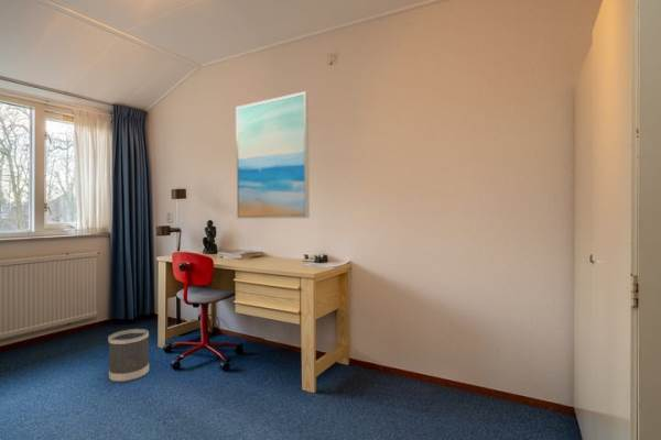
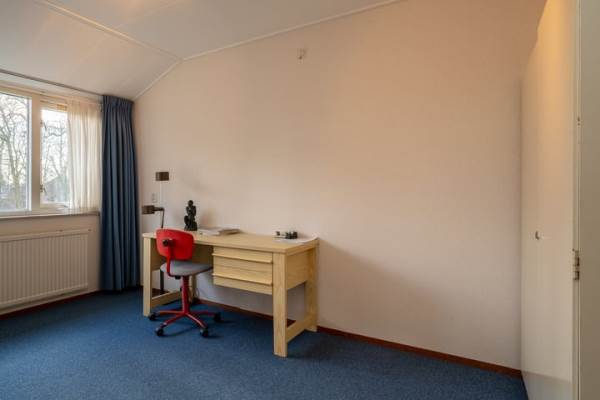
- wastebasket (129, 354)
- wall art (270, 158)
